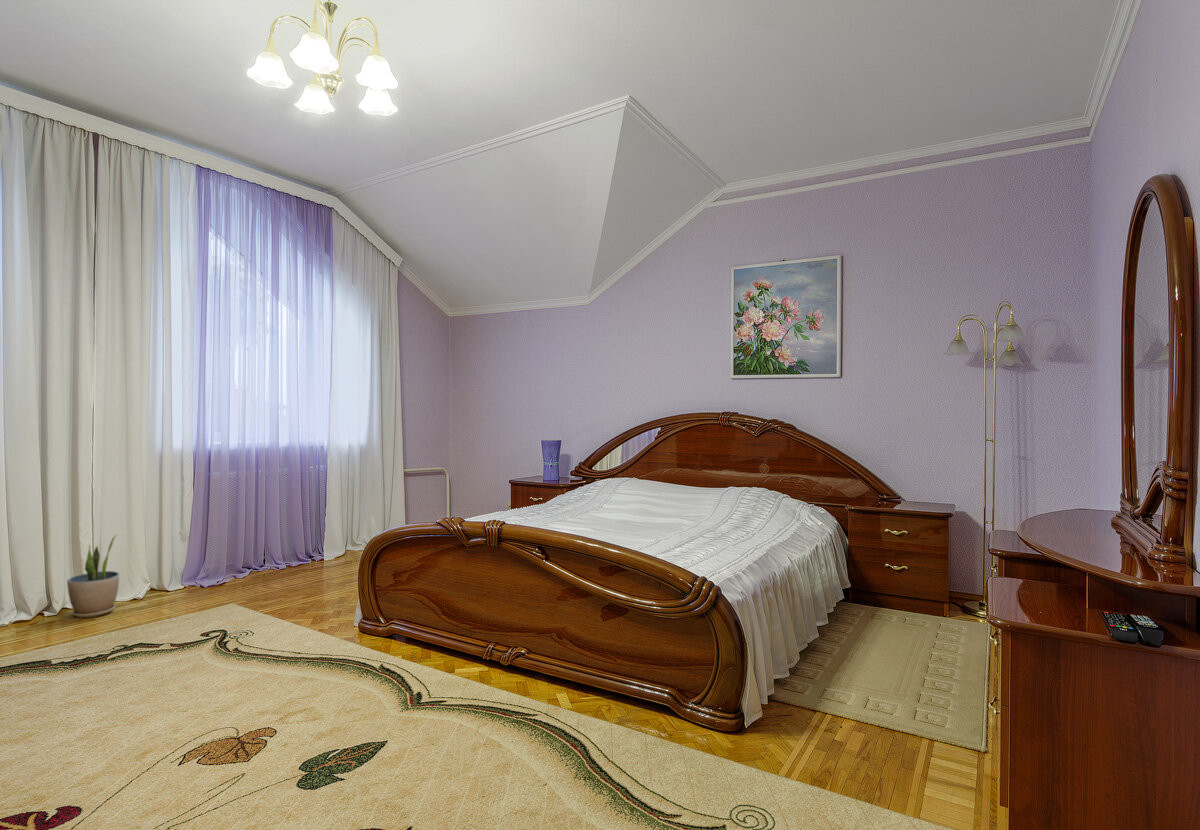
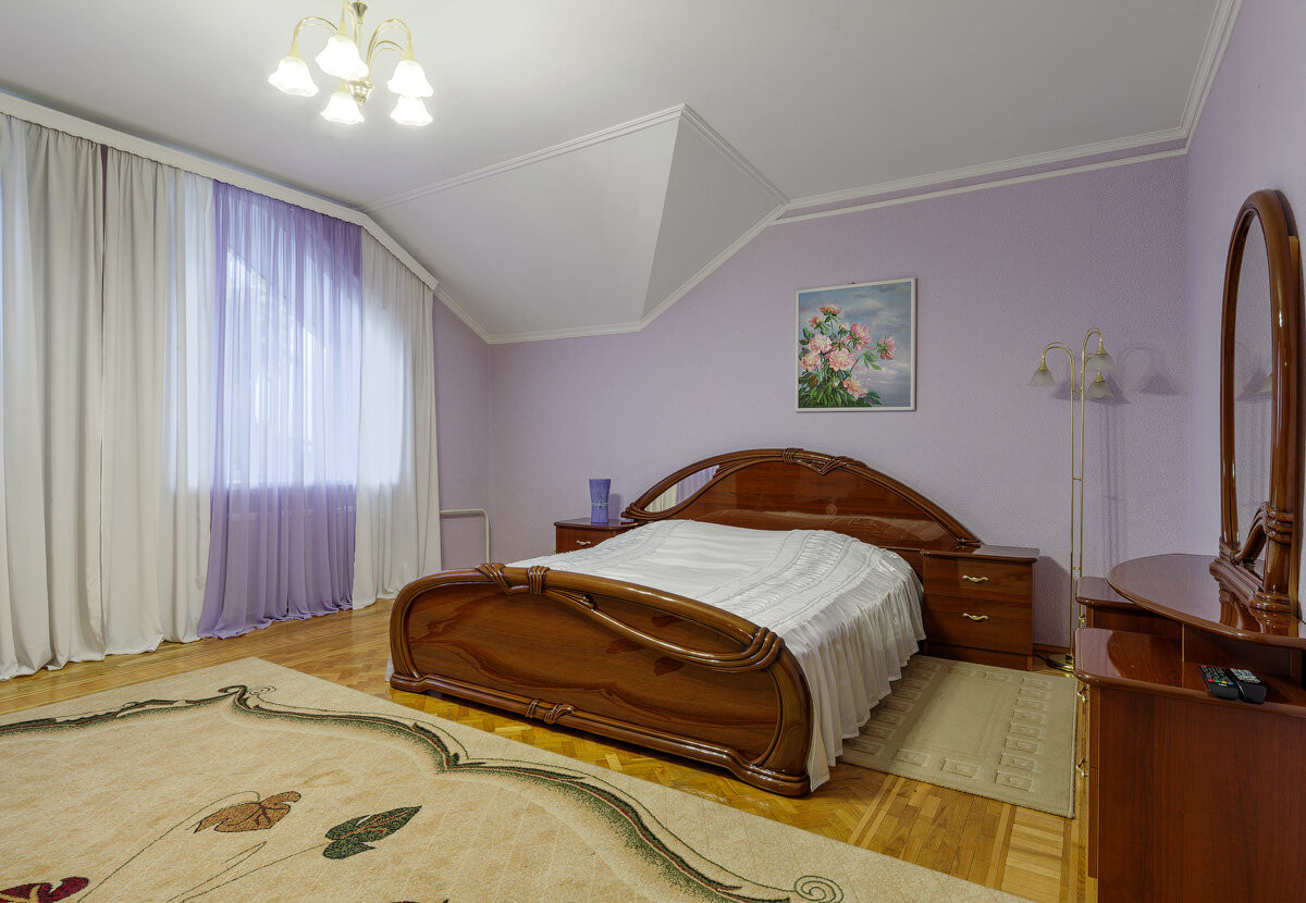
- potted plant (93, 574)
